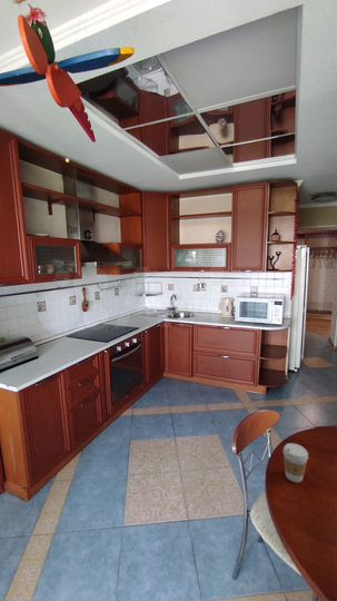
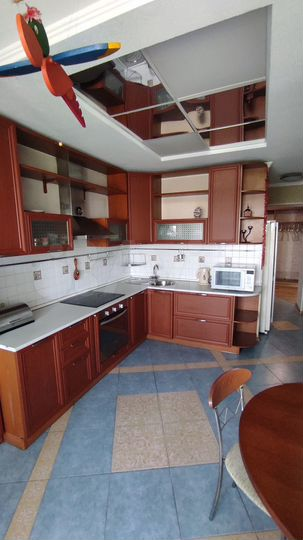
- coffee cup (295, 462)
